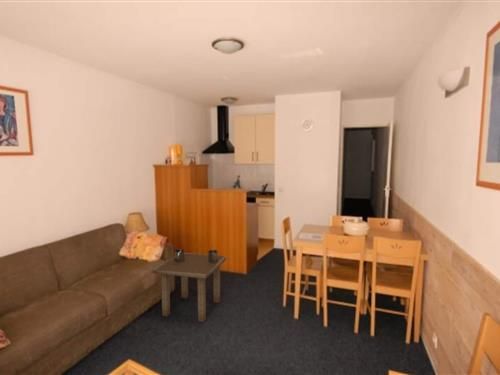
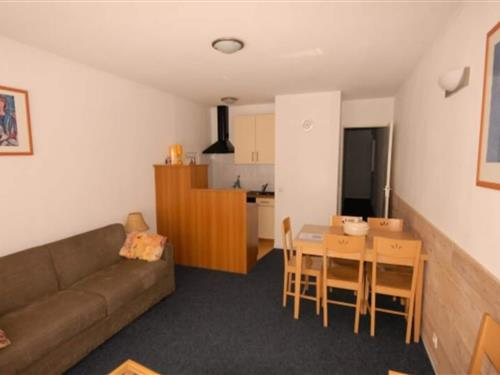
- side table (193, 277)
